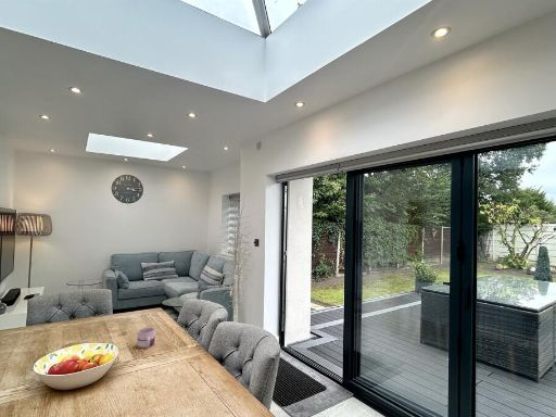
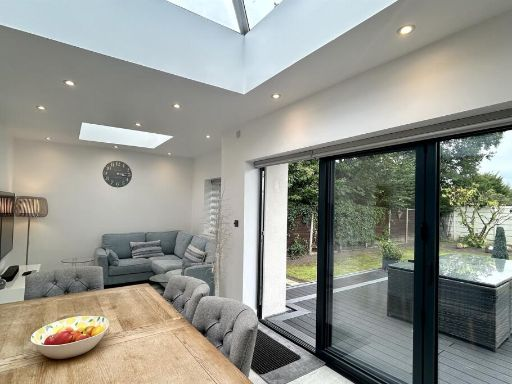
- mug (146, 337)
